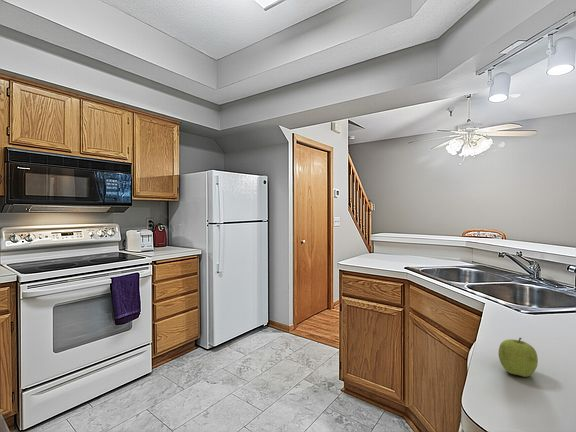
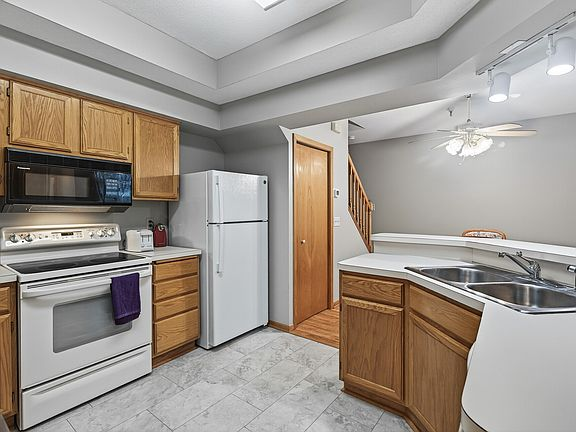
- fruit (517, 355)
